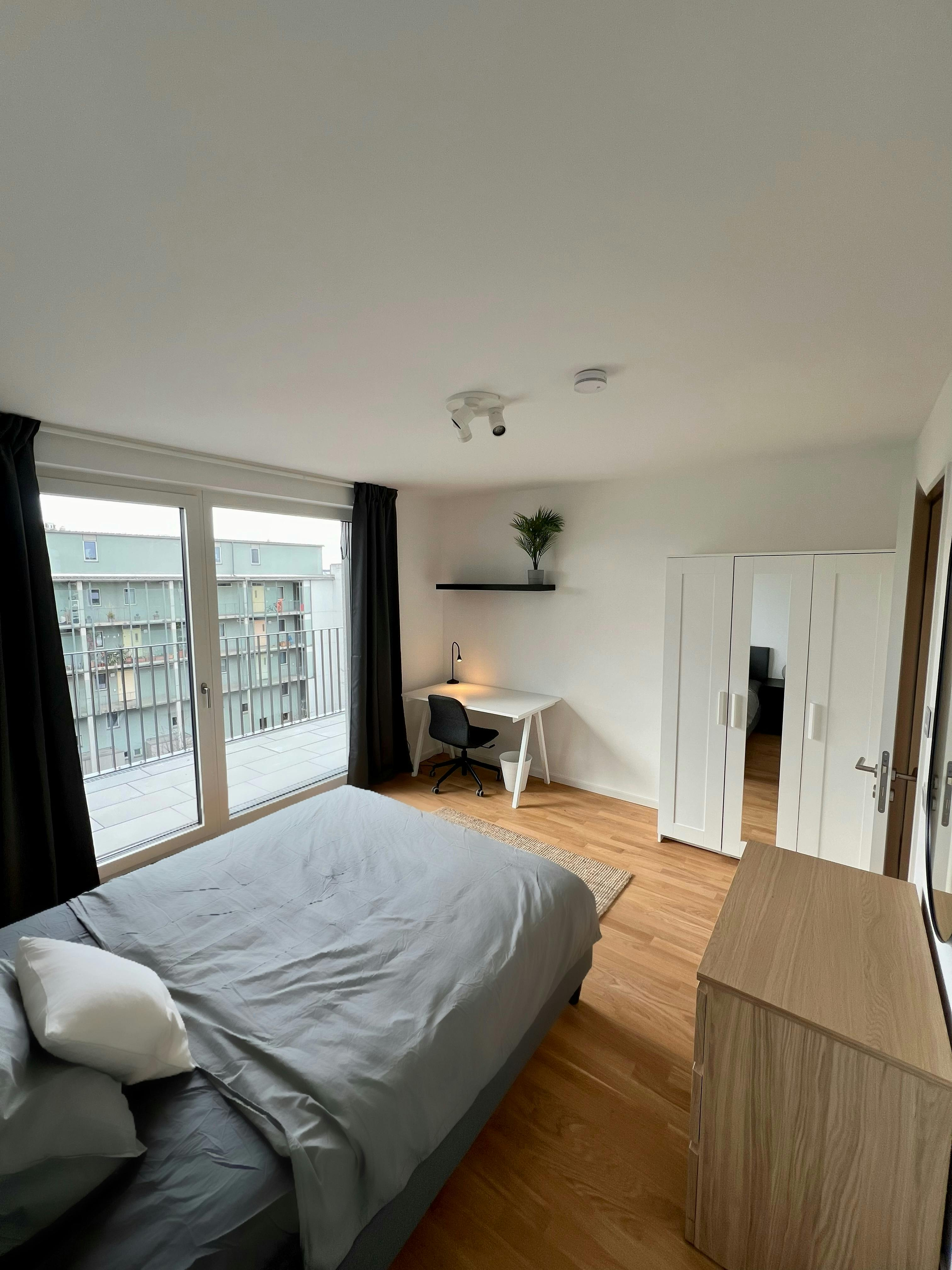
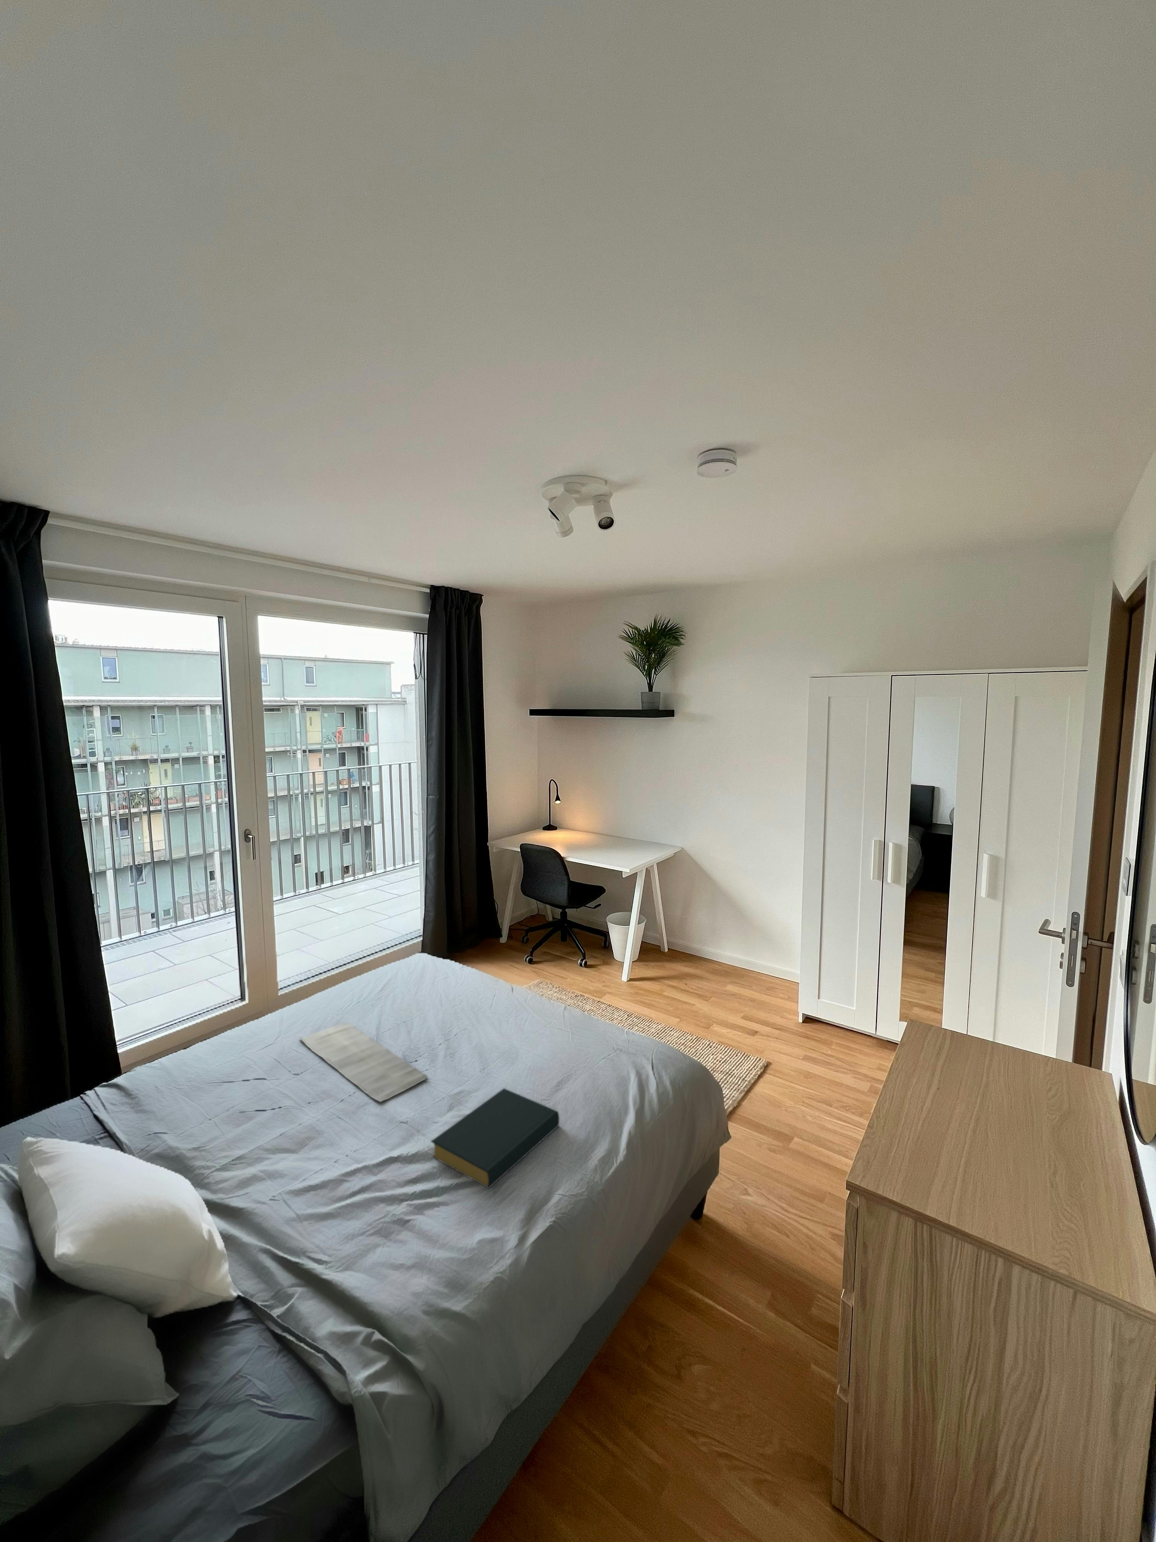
+ hardback book (498, 1134)
+ bath mat (361, 1058)
